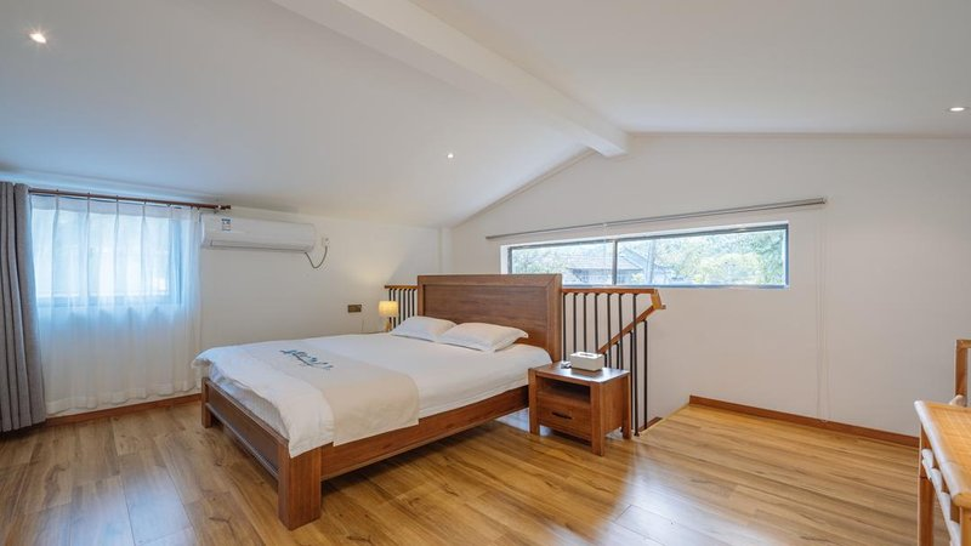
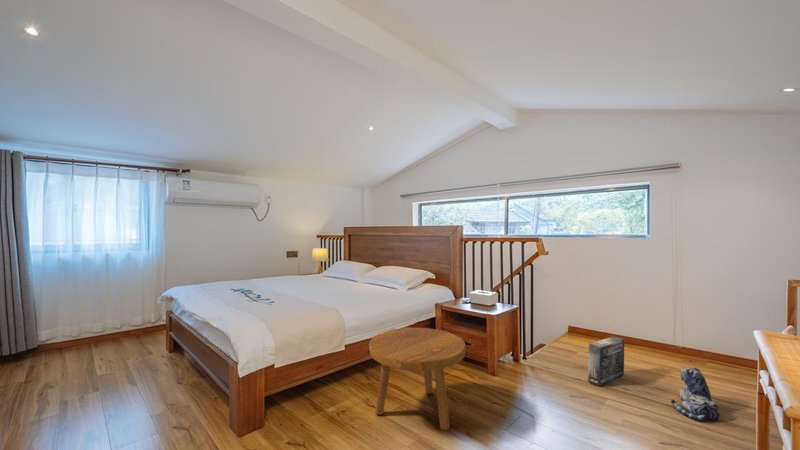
+ plush toy (691, 387)
+ footstool (417, 370)
+ box (606, 360)
